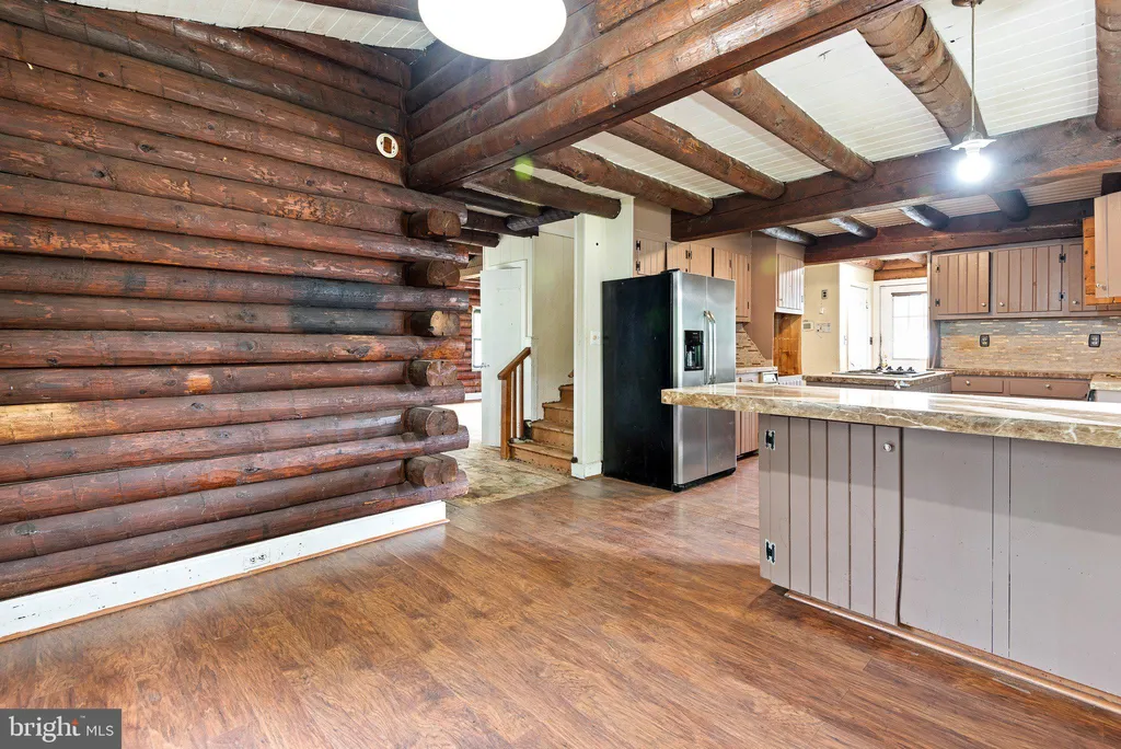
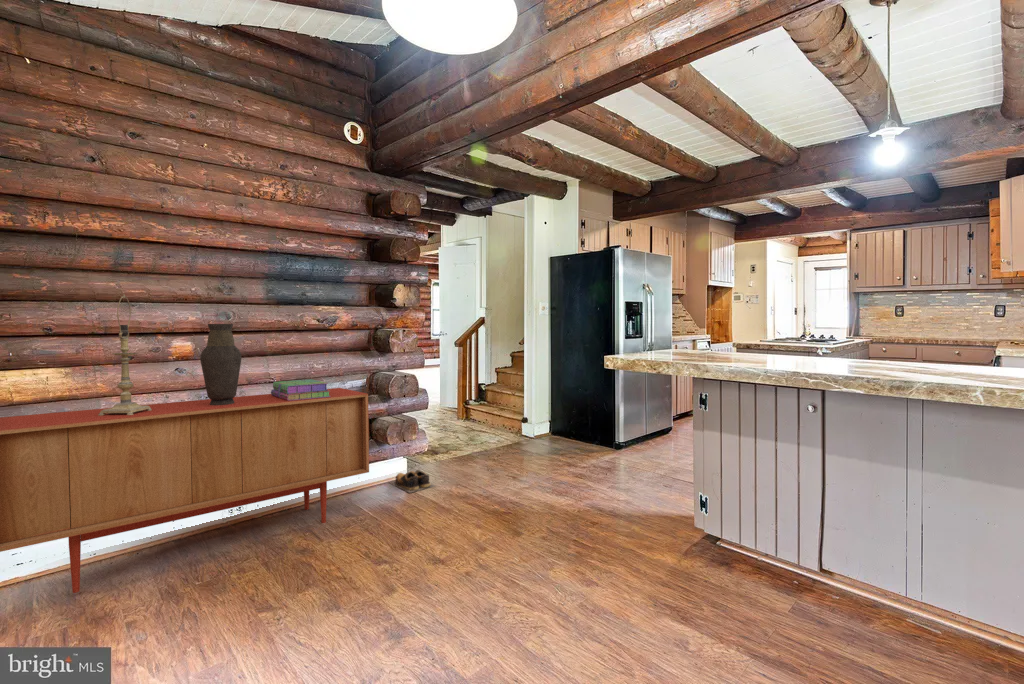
+ stack of books (300, 388)
+ shoes (412, 477)
+ sideboard (210, 474)
+ vase (221, 363)
+ table lamp (124, 353)
